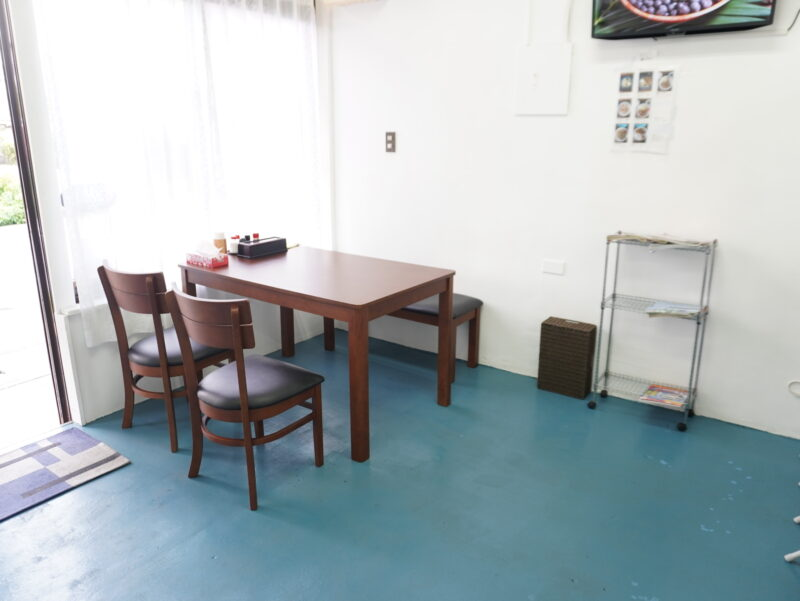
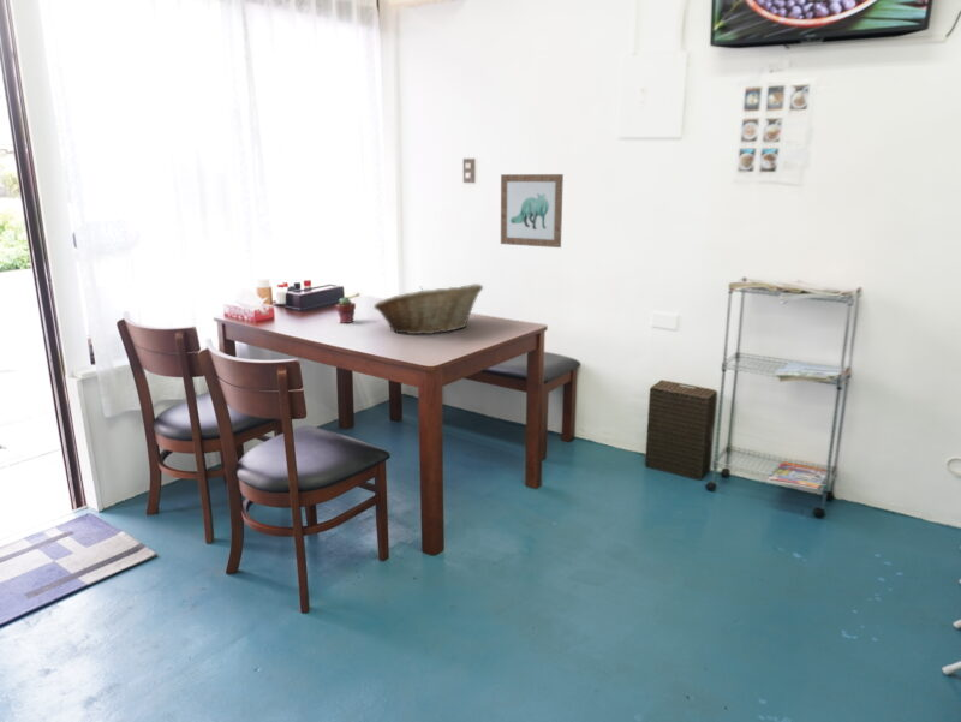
+ fruit basket (430, 305)
+ wall art (530, 210)
+ potted succulent (345, 309)
